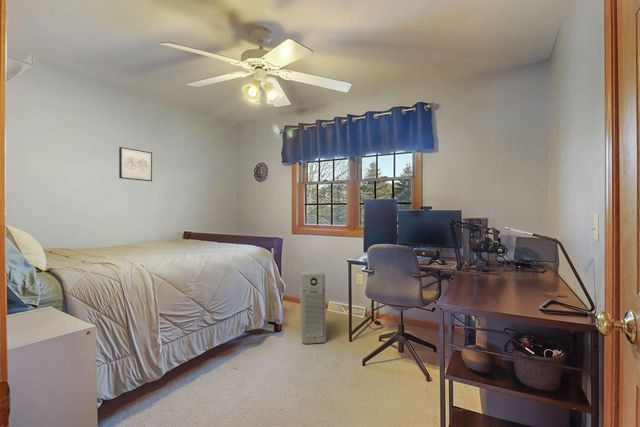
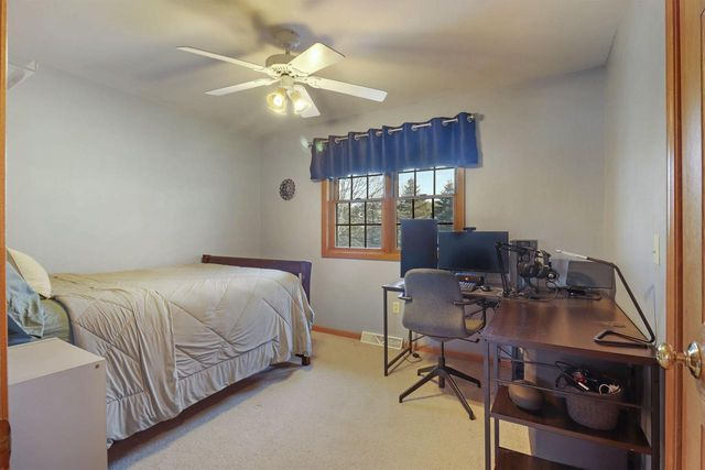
- wall art (136, 164)
- air purifier (312, 304)
